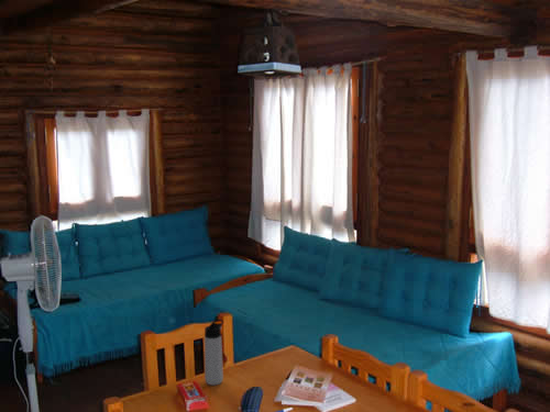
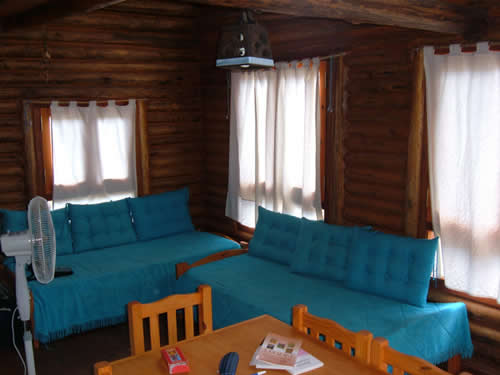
- thermos bottle (215, 352)
